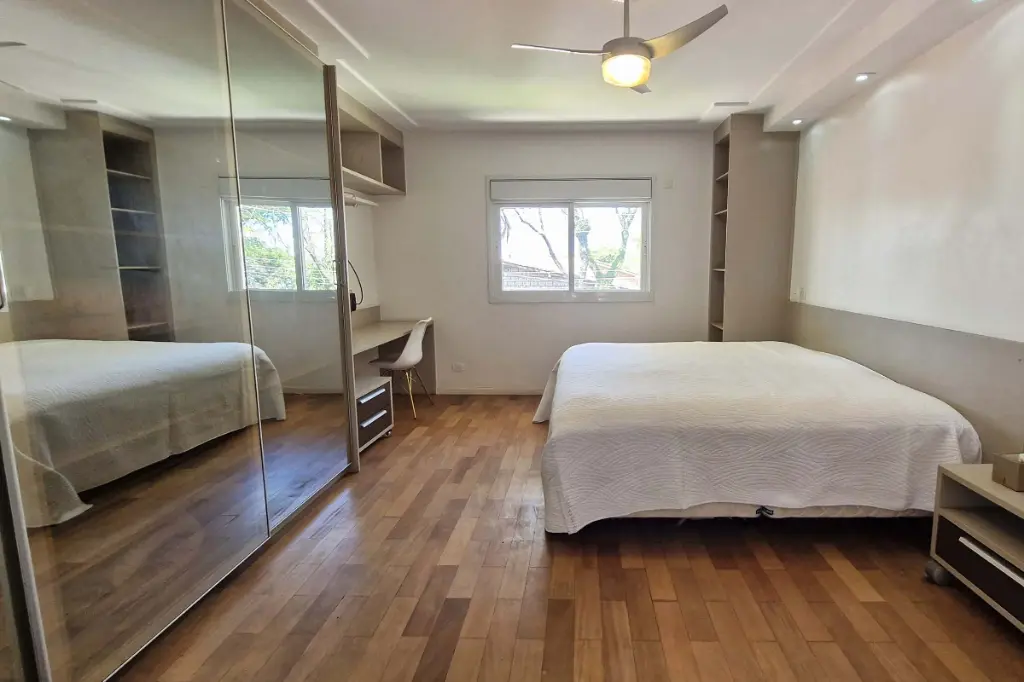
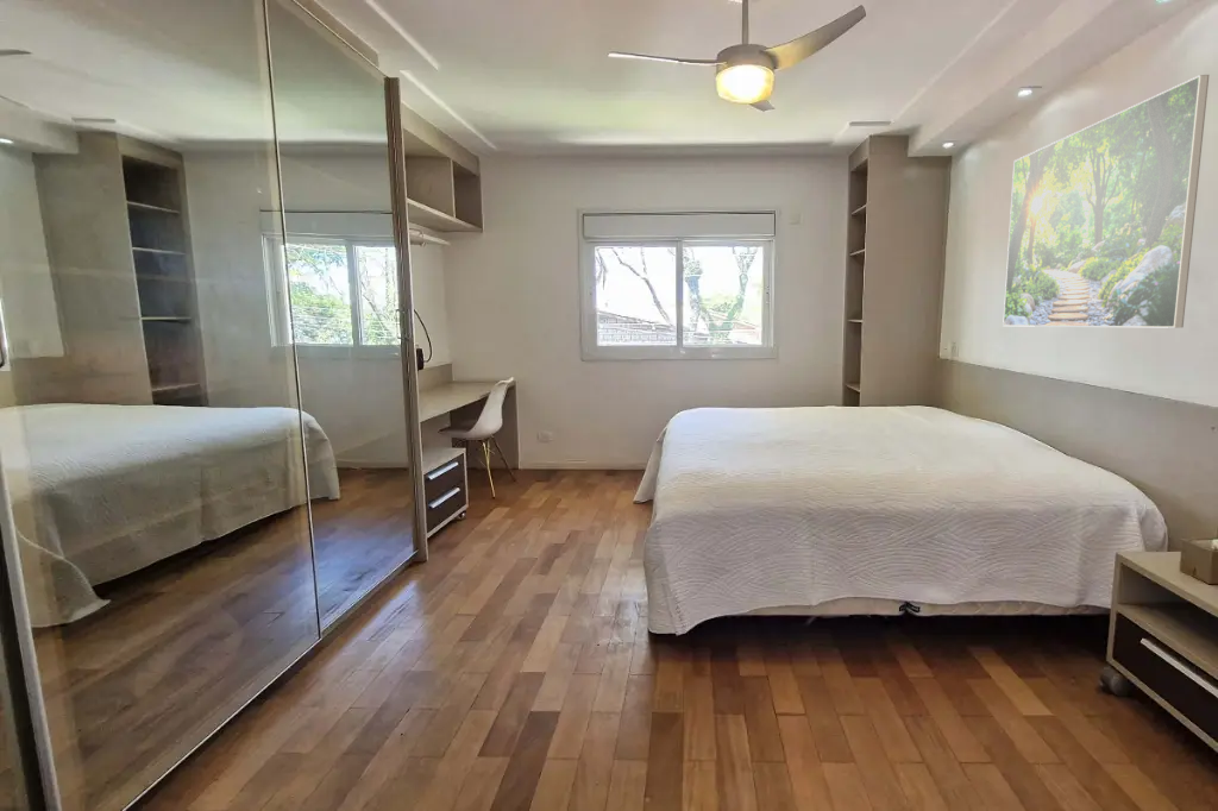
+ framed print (1082, 228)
